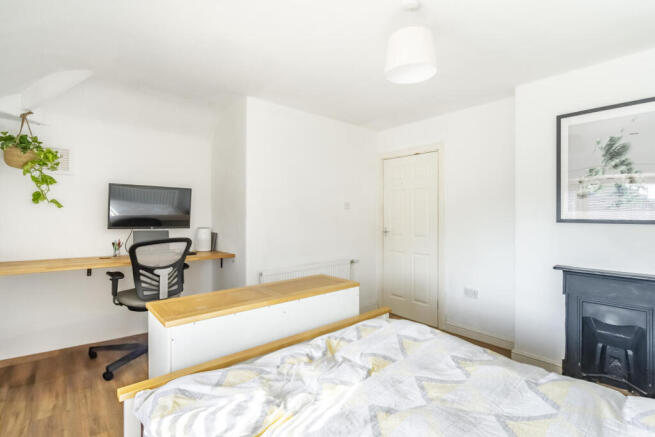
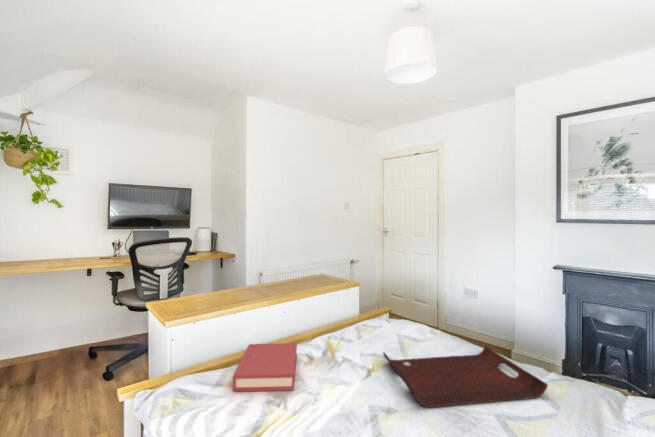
+ hardback book (268, 364)
+ serving tray (456, 371)
